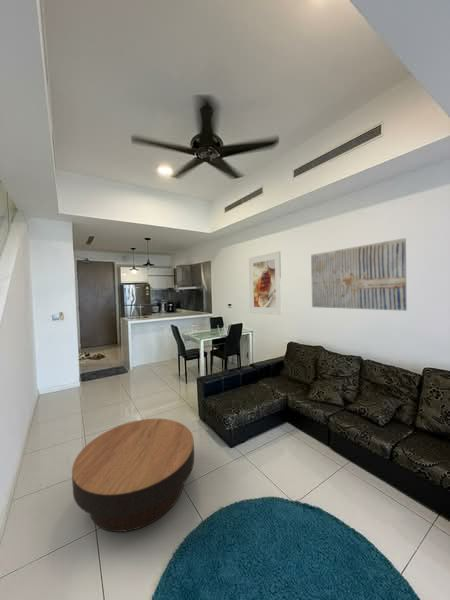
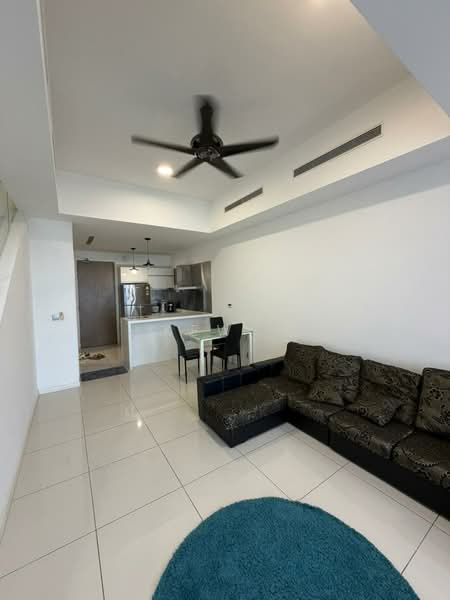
- coffee table (138, 467)
- wall art (351, 278)
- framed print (264, 284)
